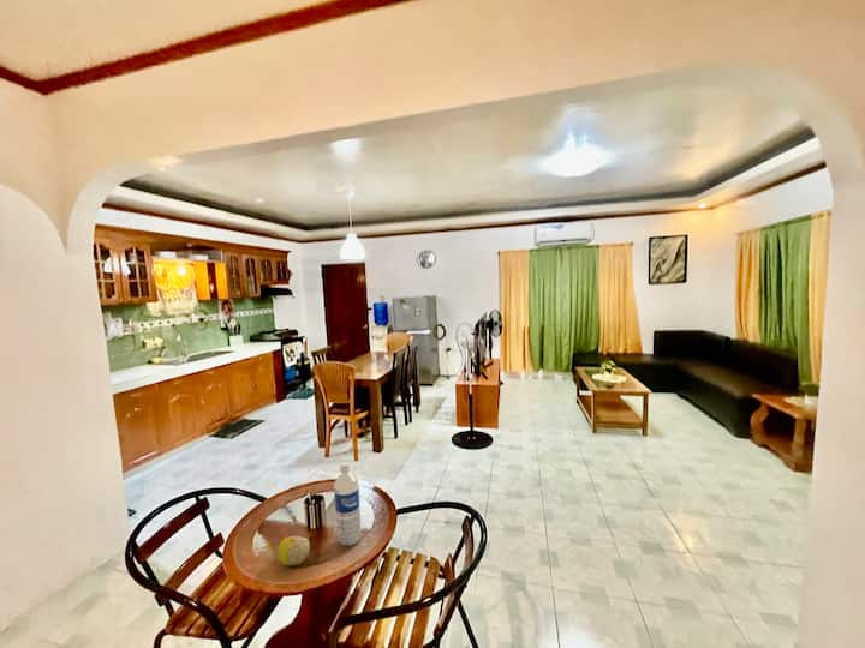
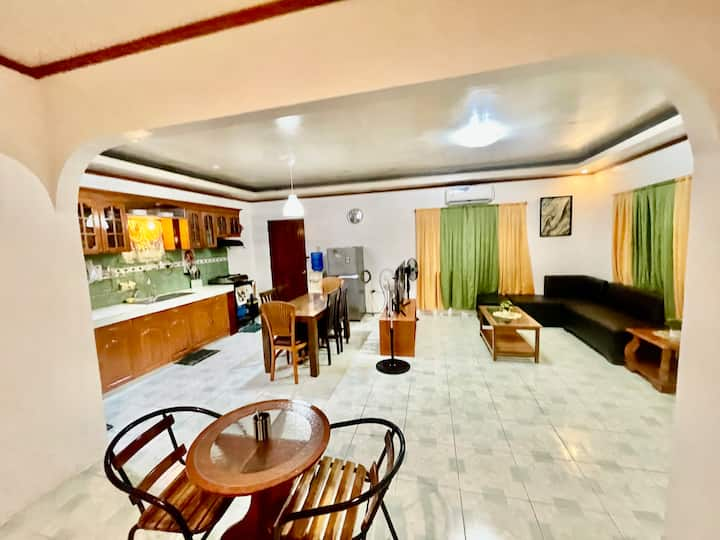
- water bottle (347, 502)
- fruit (293, 548)
